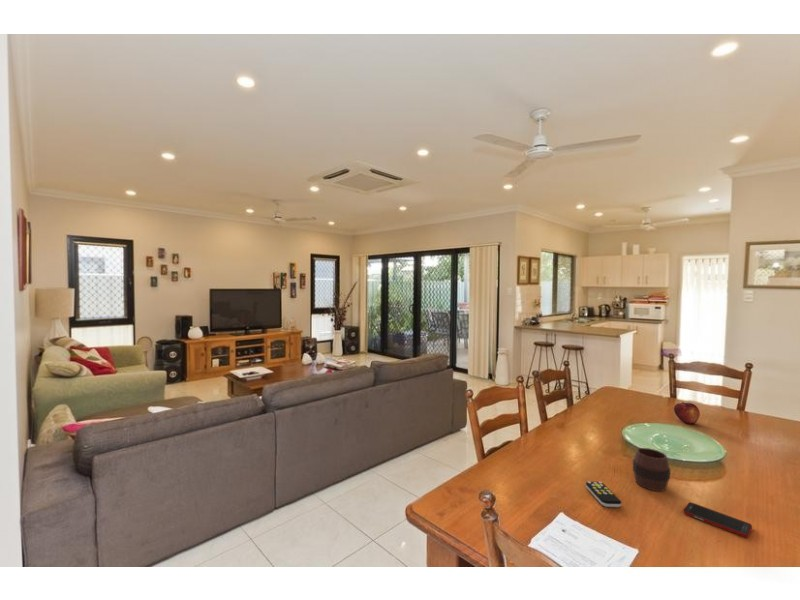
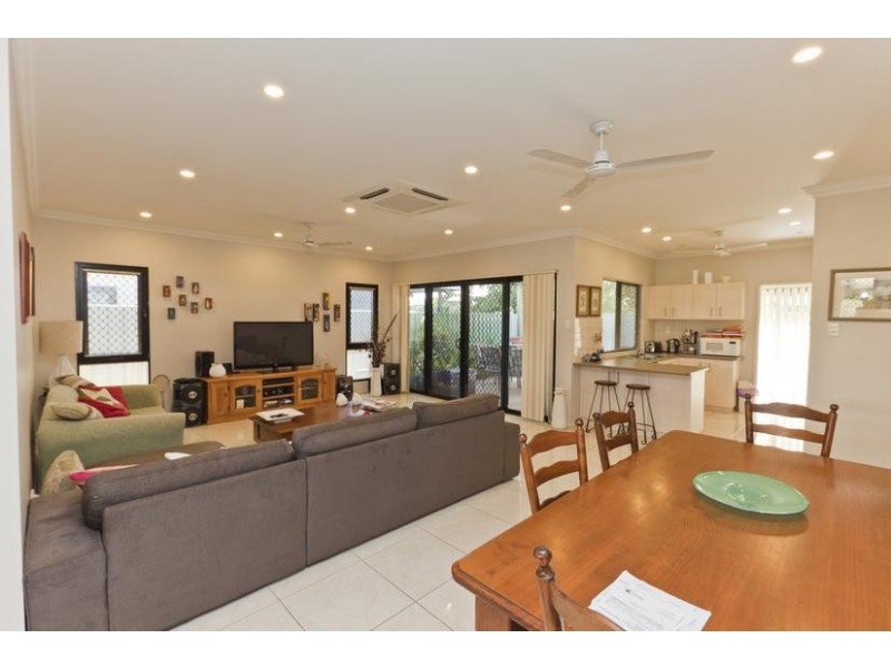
- cup (651, 468)
- fruit (686, 412)
- remote control (602, 493)
- cell phone (716, 518)
